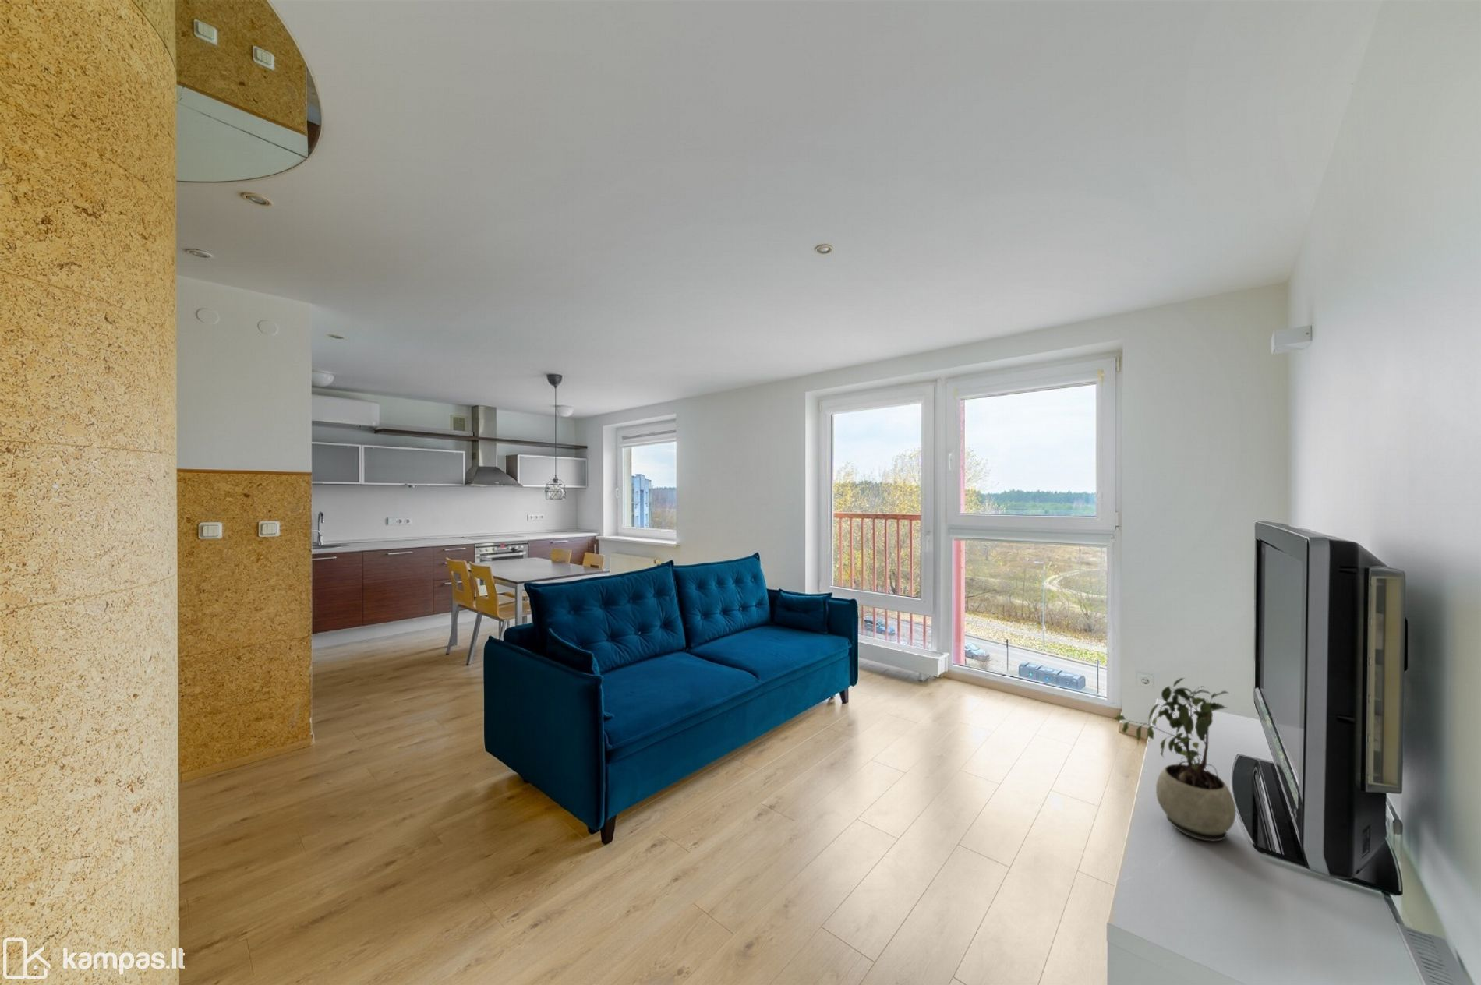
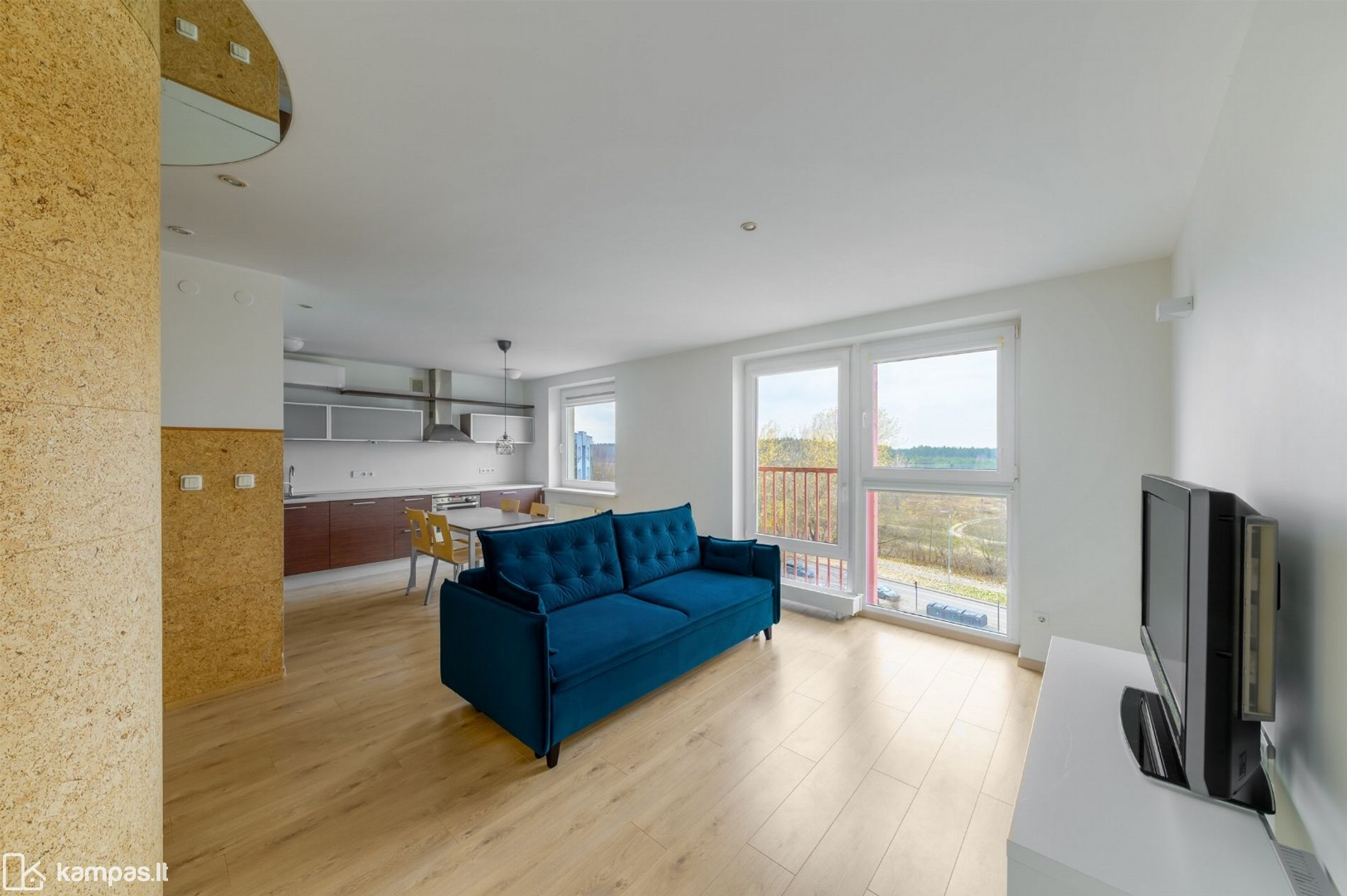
- potted plant (1179, 753)
